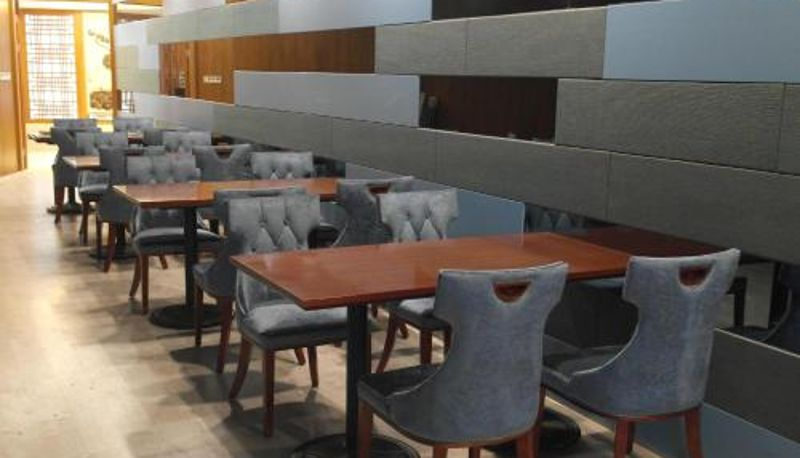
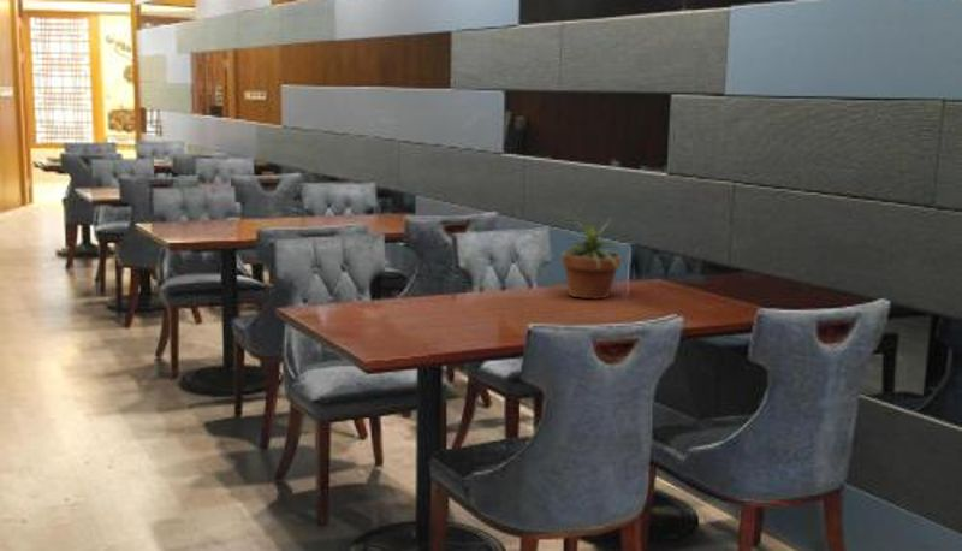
+ potted plant (592, 257)
